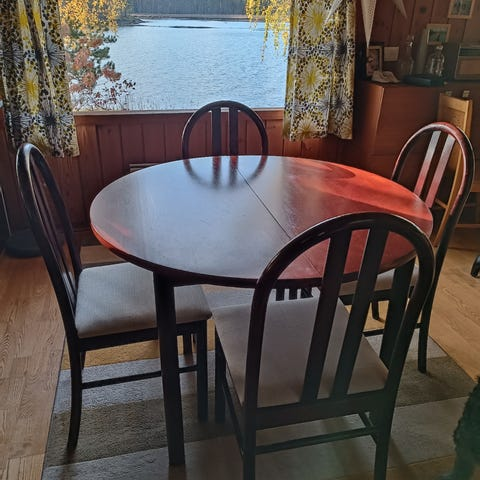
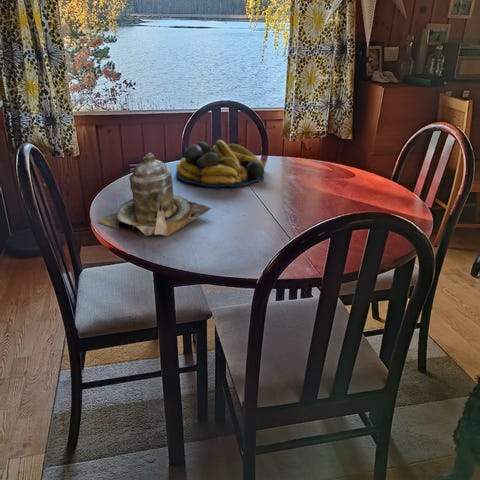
+ fruit bowl (220, 158)
+ teapot (153, 185)
